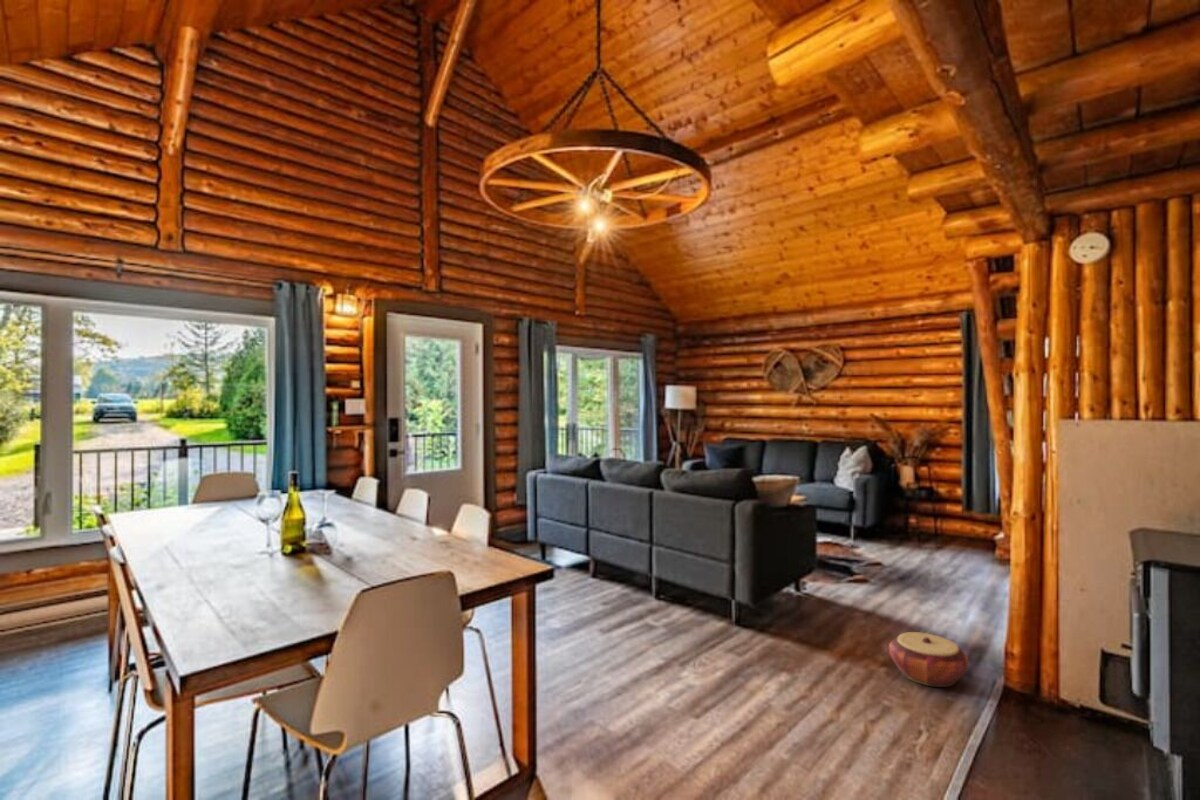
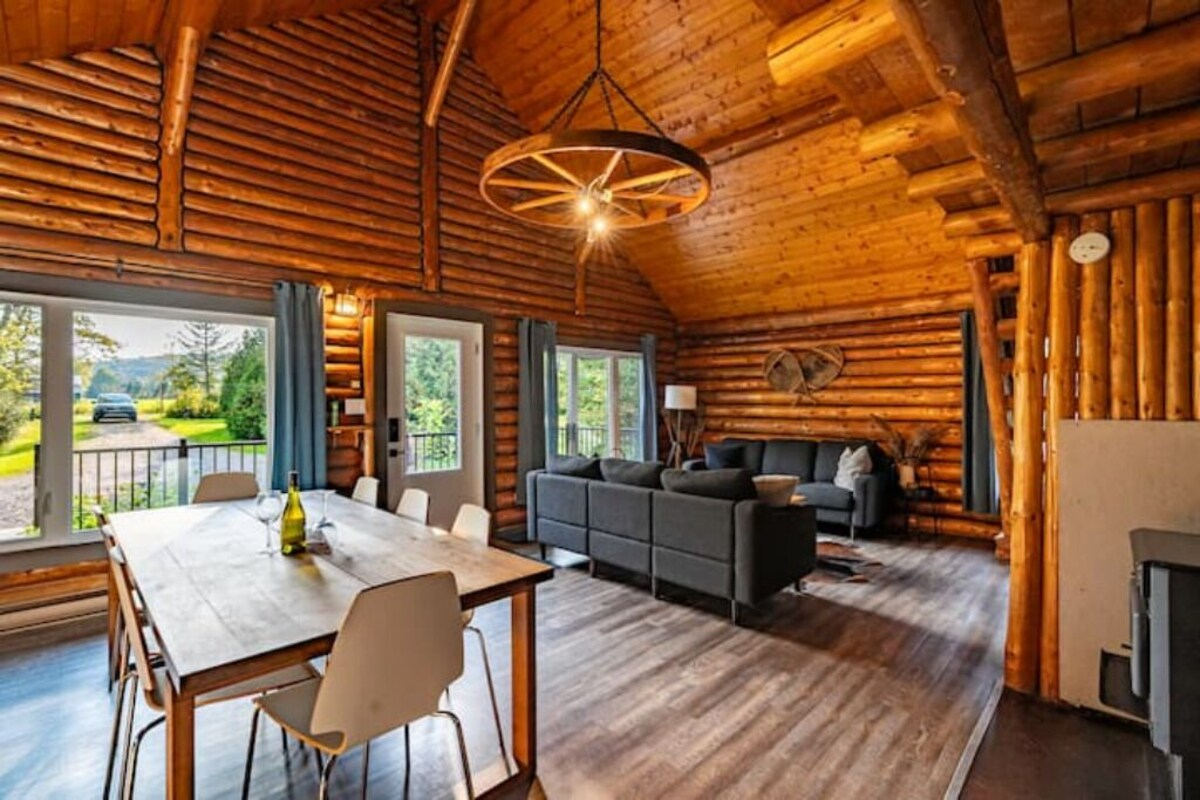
- woven basket (927, 657)
